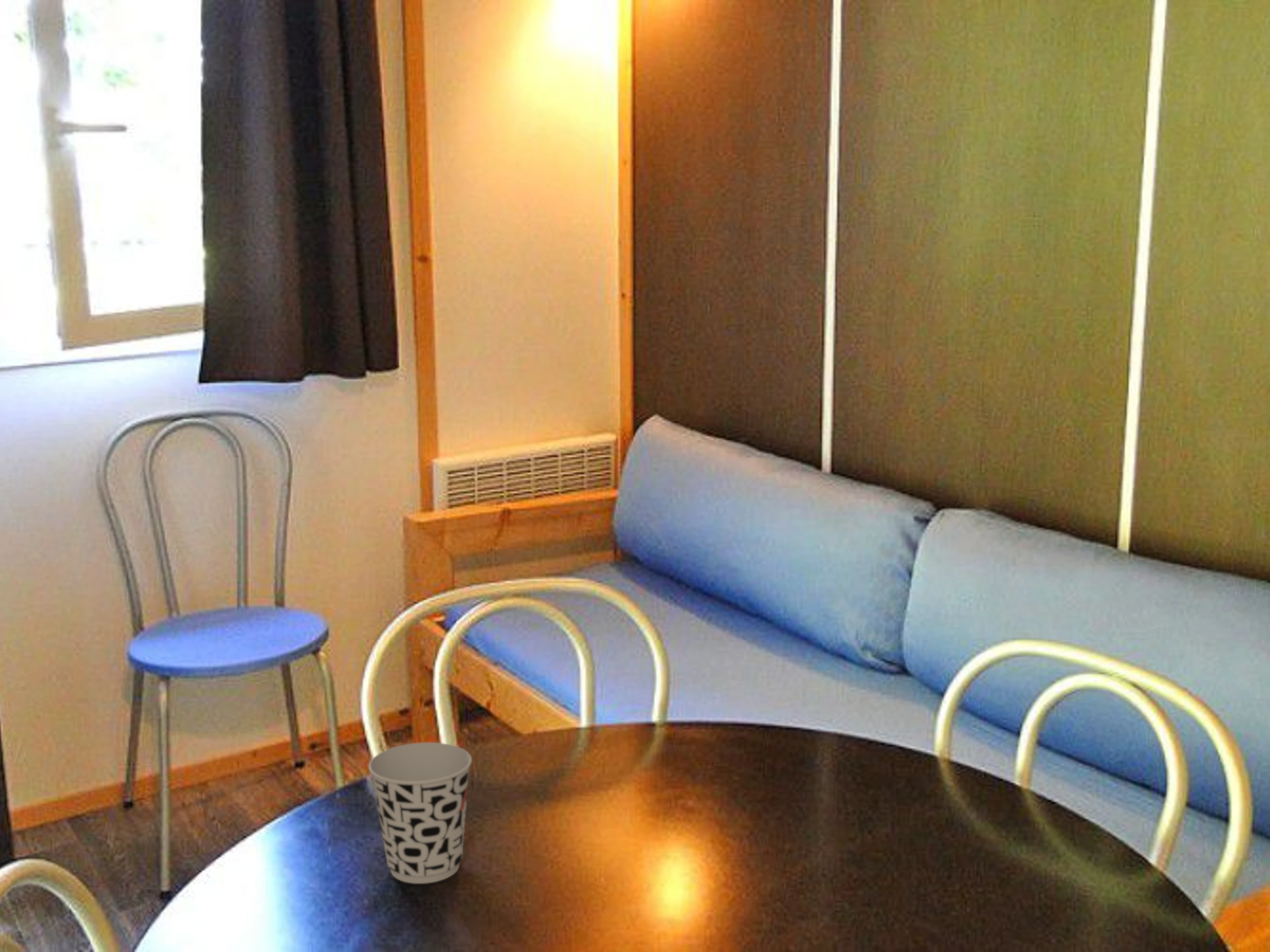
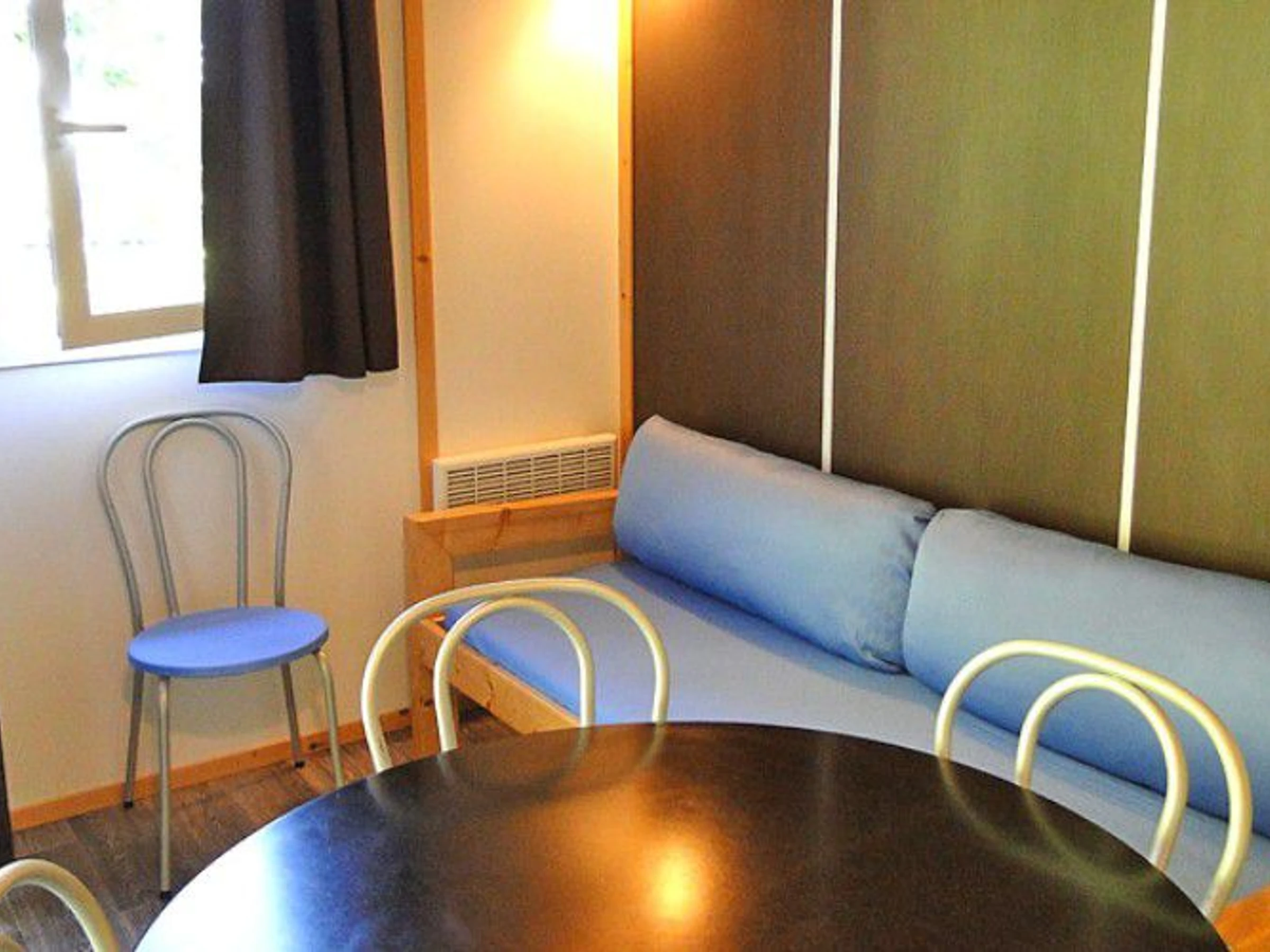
- cup (422, 814)
